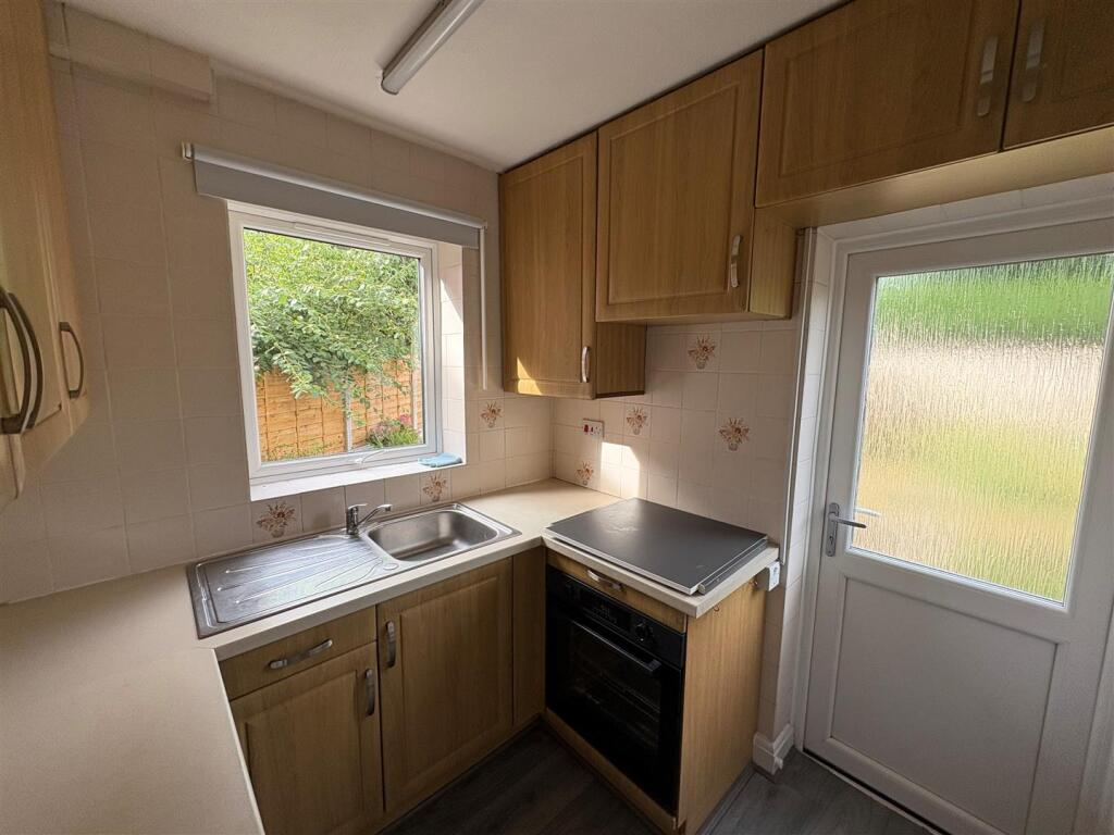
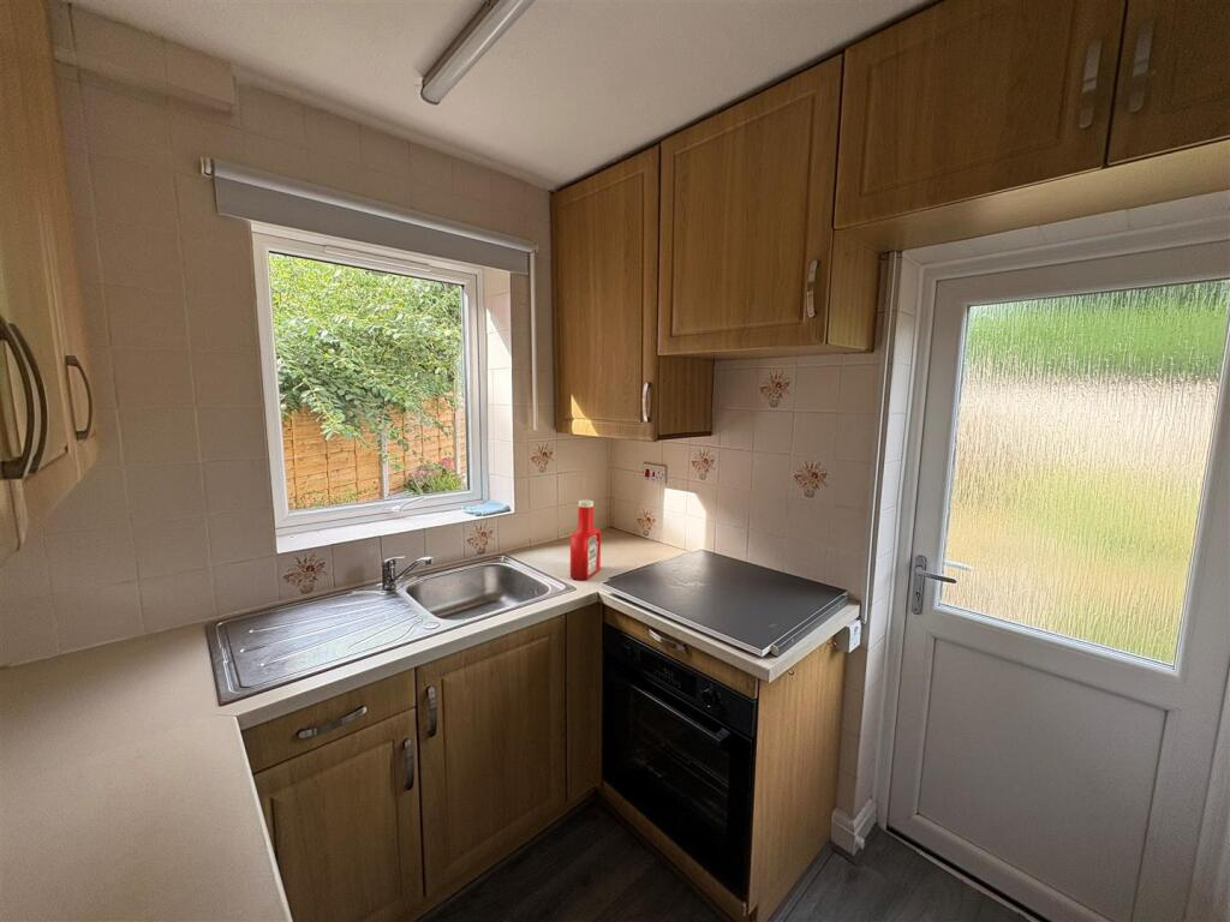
+ soap bottle (585, 537)
